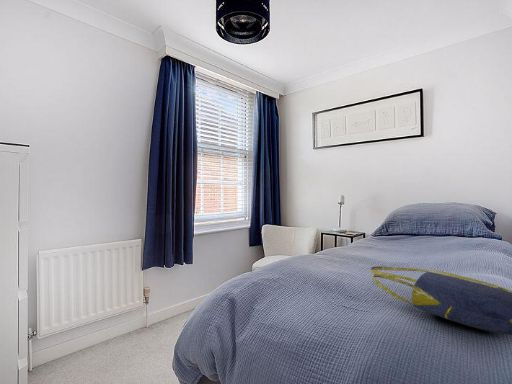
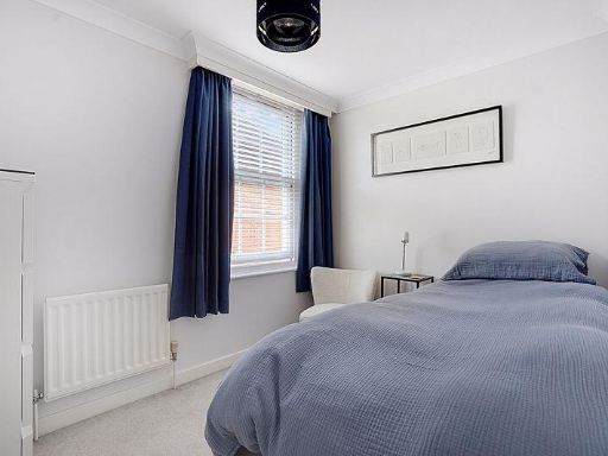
- tote bag (441, 292)
